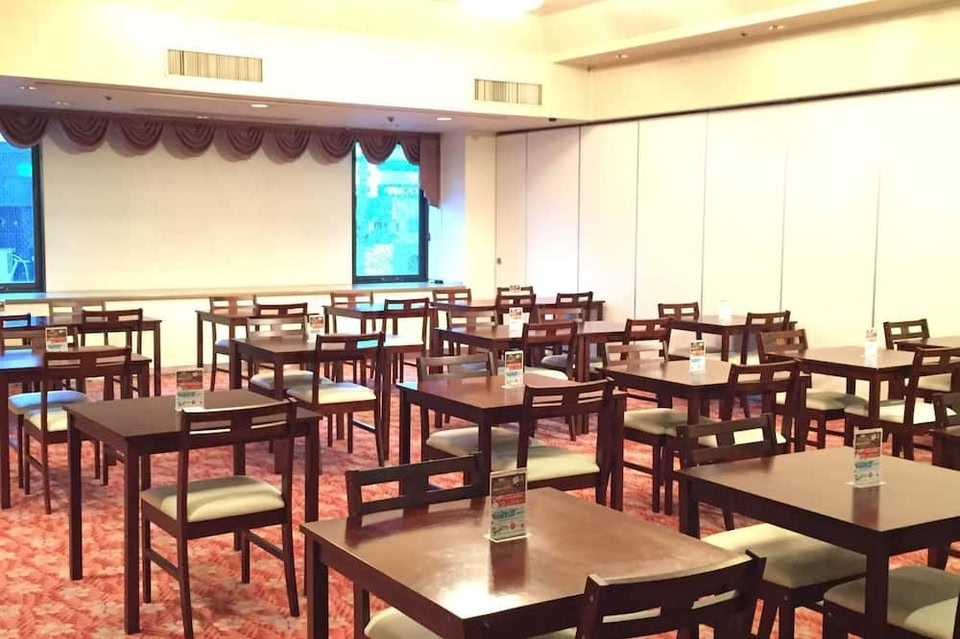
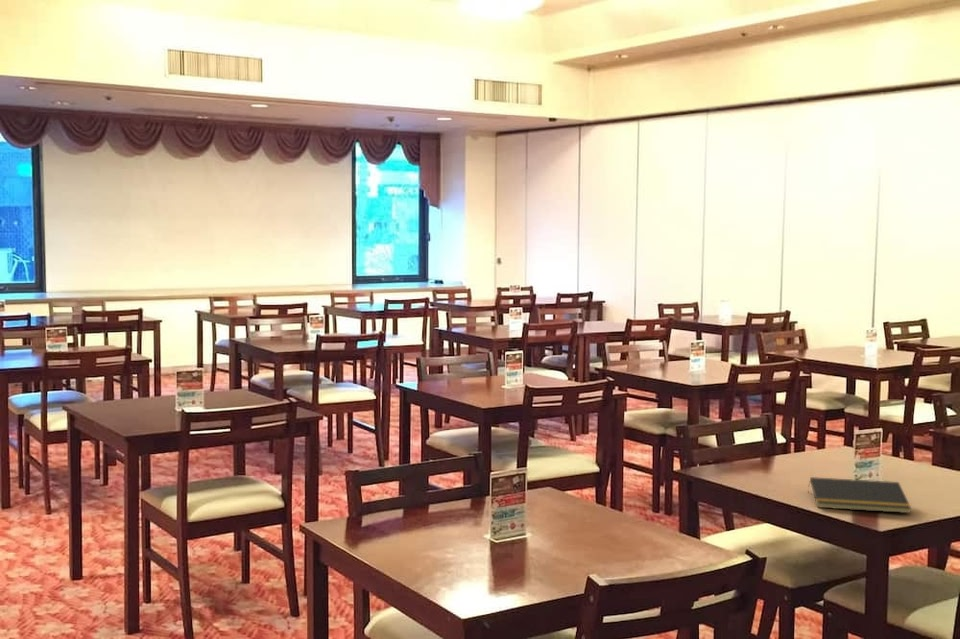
+ notepad (858, 494)
